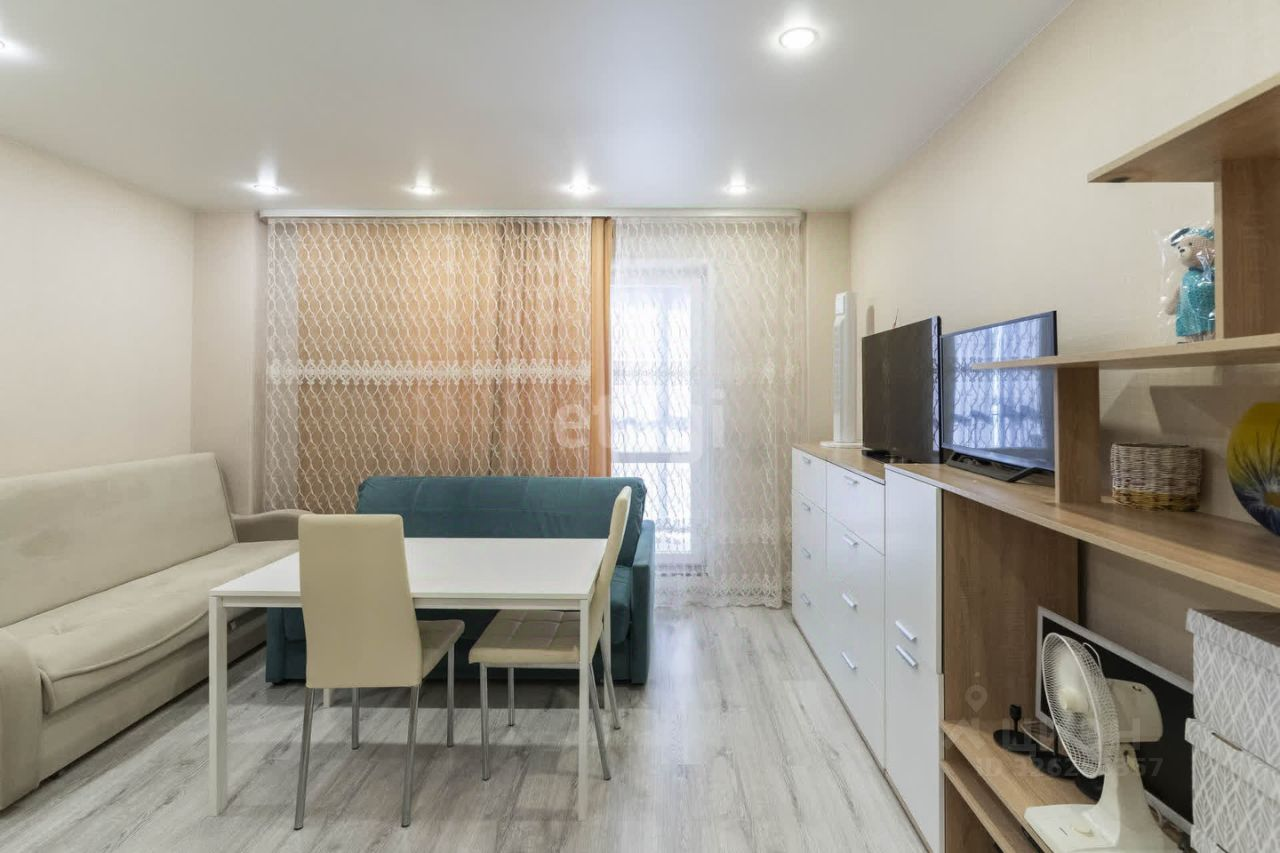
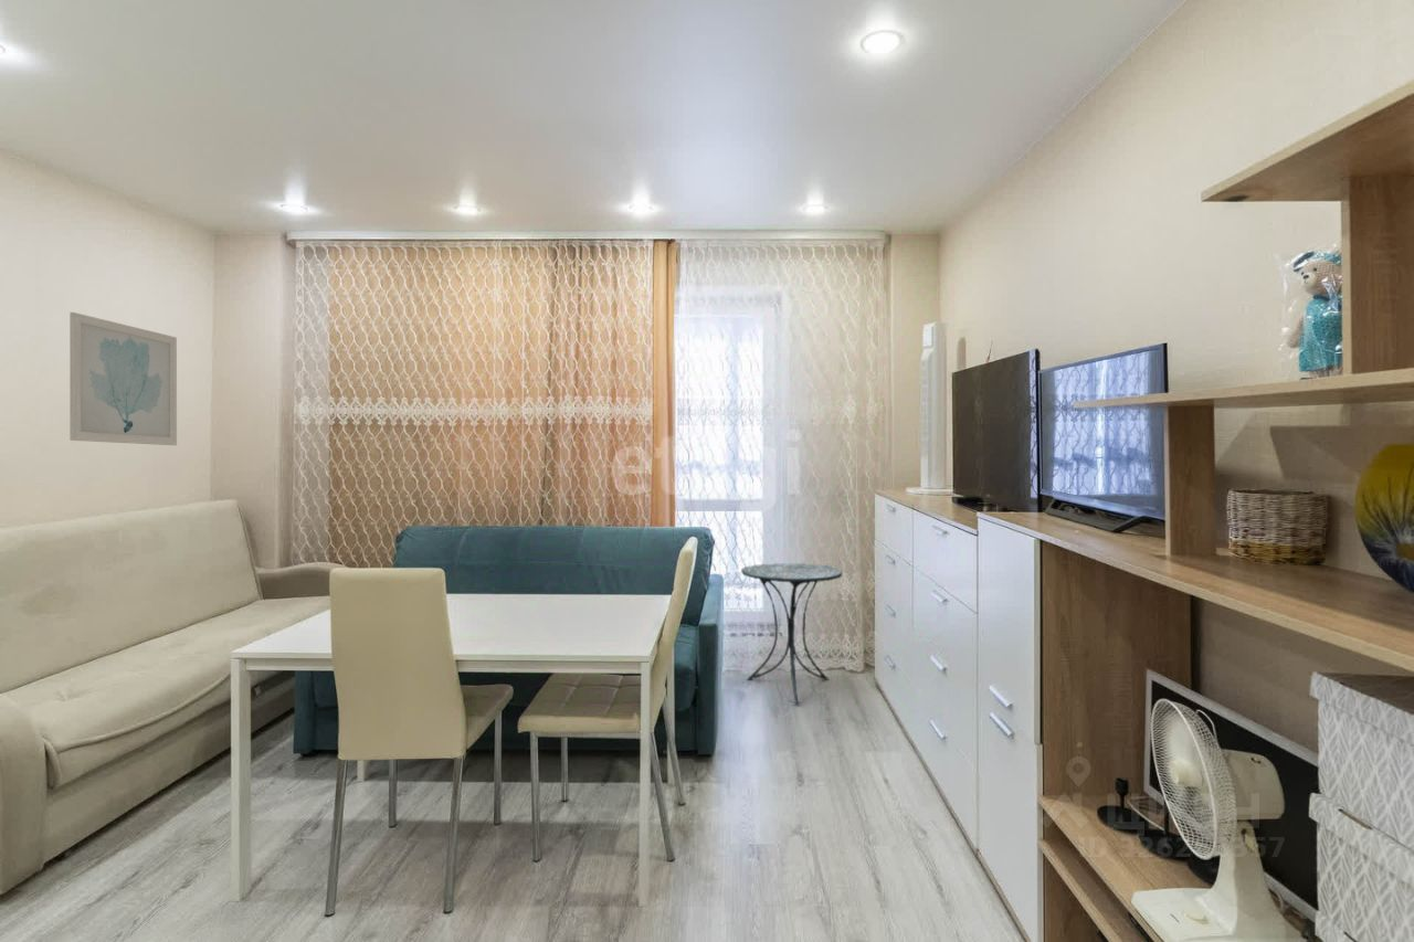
+ side table (791, 627)
+ wall art (127, 384)
